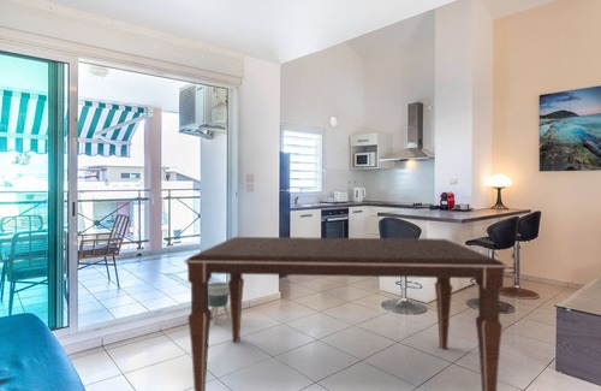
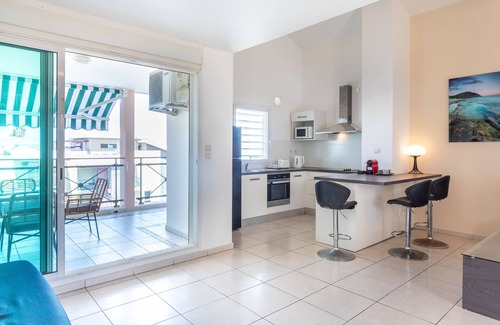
- dining table (338, 274)
- planter (218, 302)
